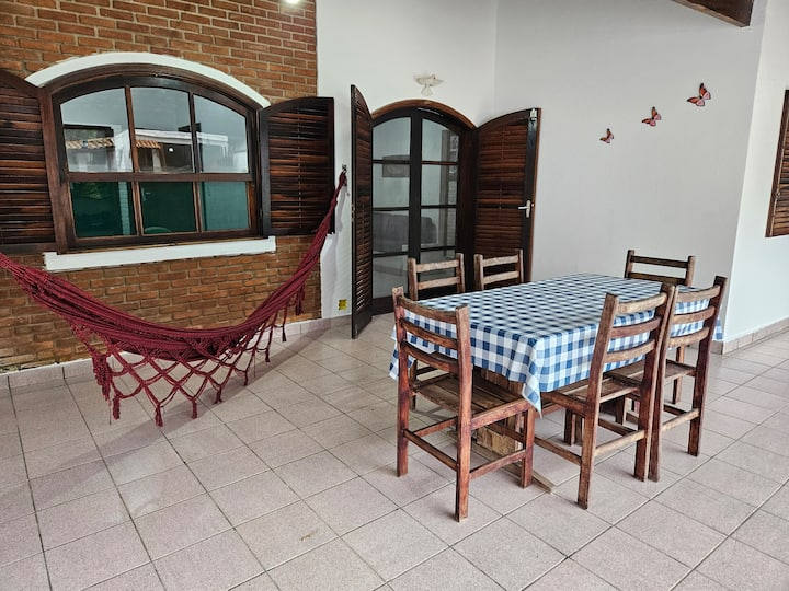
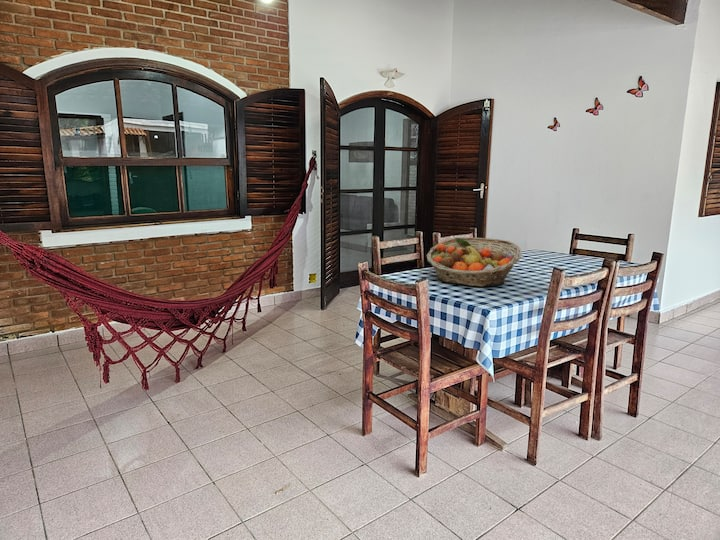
+ fruit basket (472, 260)
